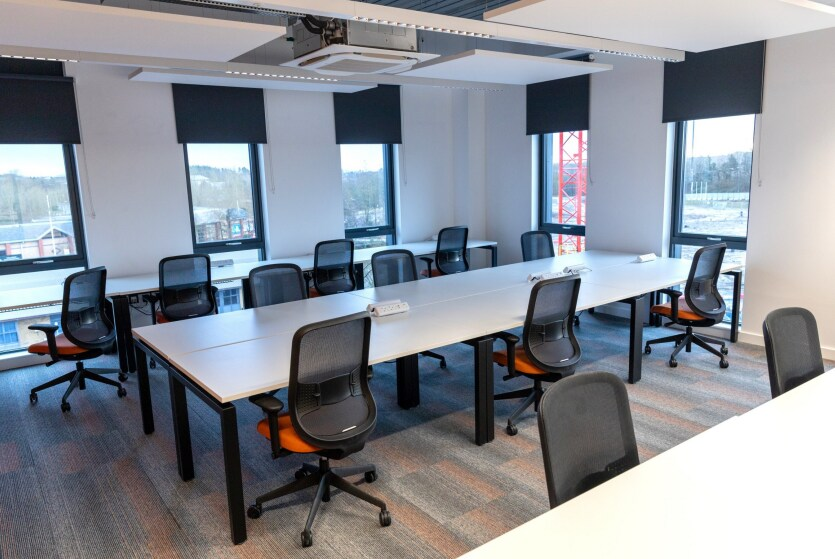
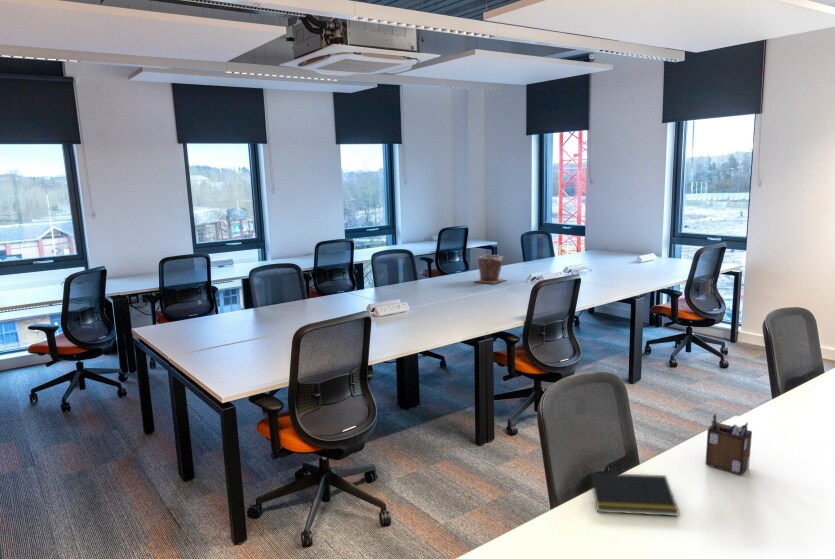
+ desk organizer (728, 441)
+ notepad (632, 493)
+ plant pot (490, 268)
